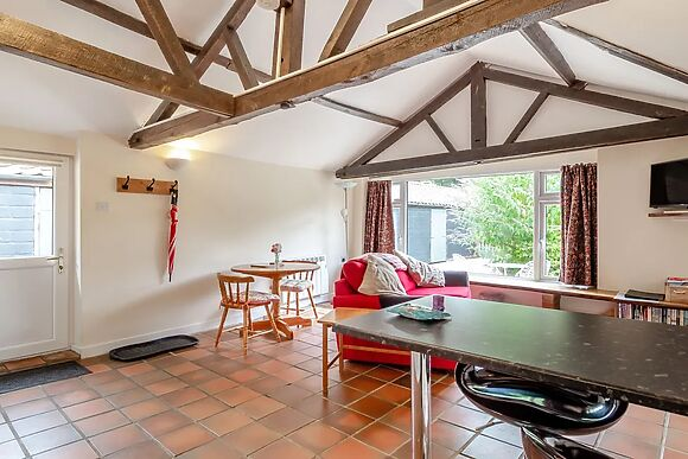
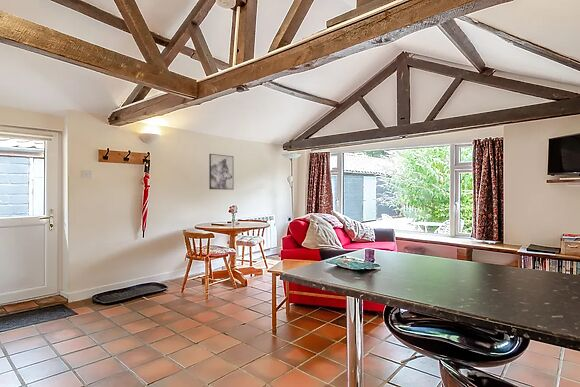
+ wall art (221, 172)
